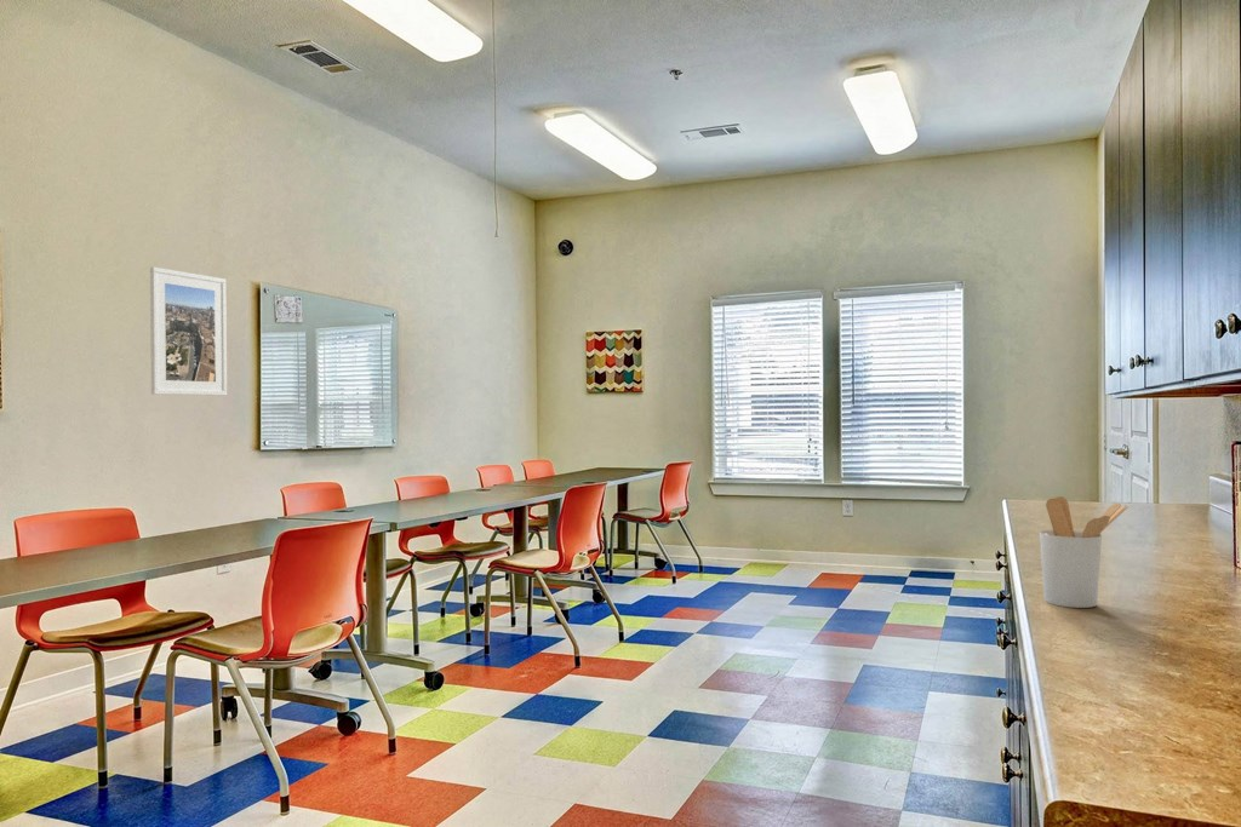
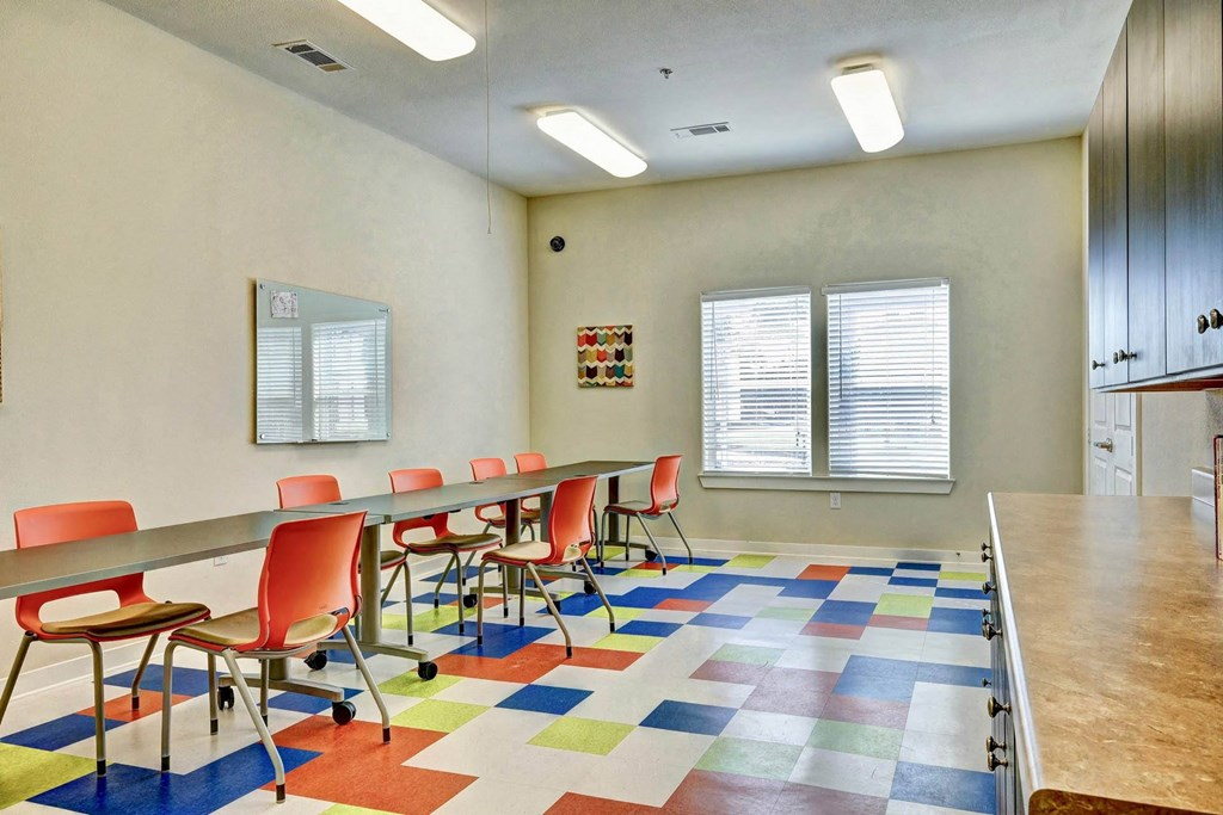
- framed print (190, 333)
- utensil holder (1085, 551)
